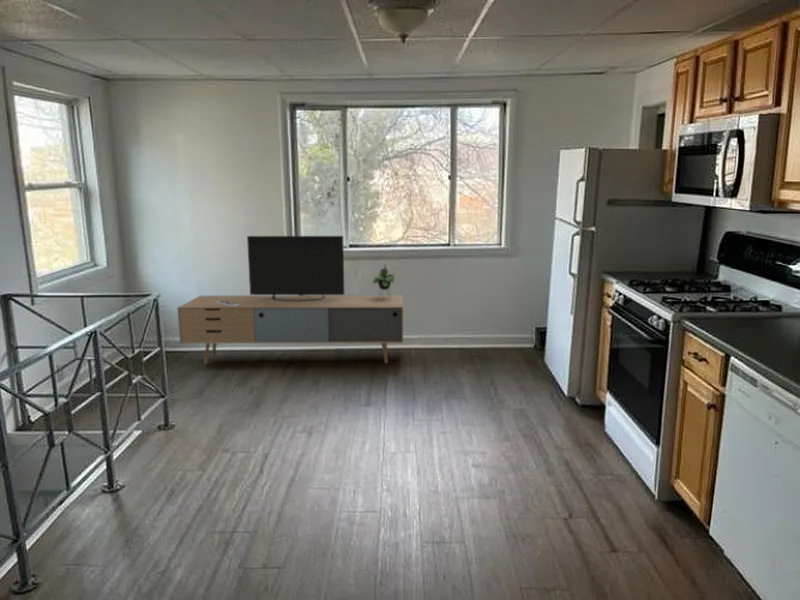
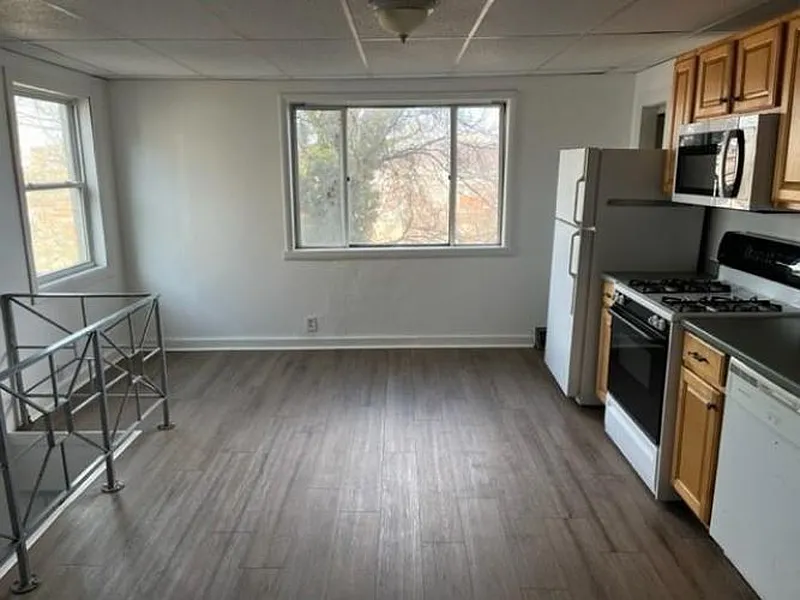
- media console (296, 298)
